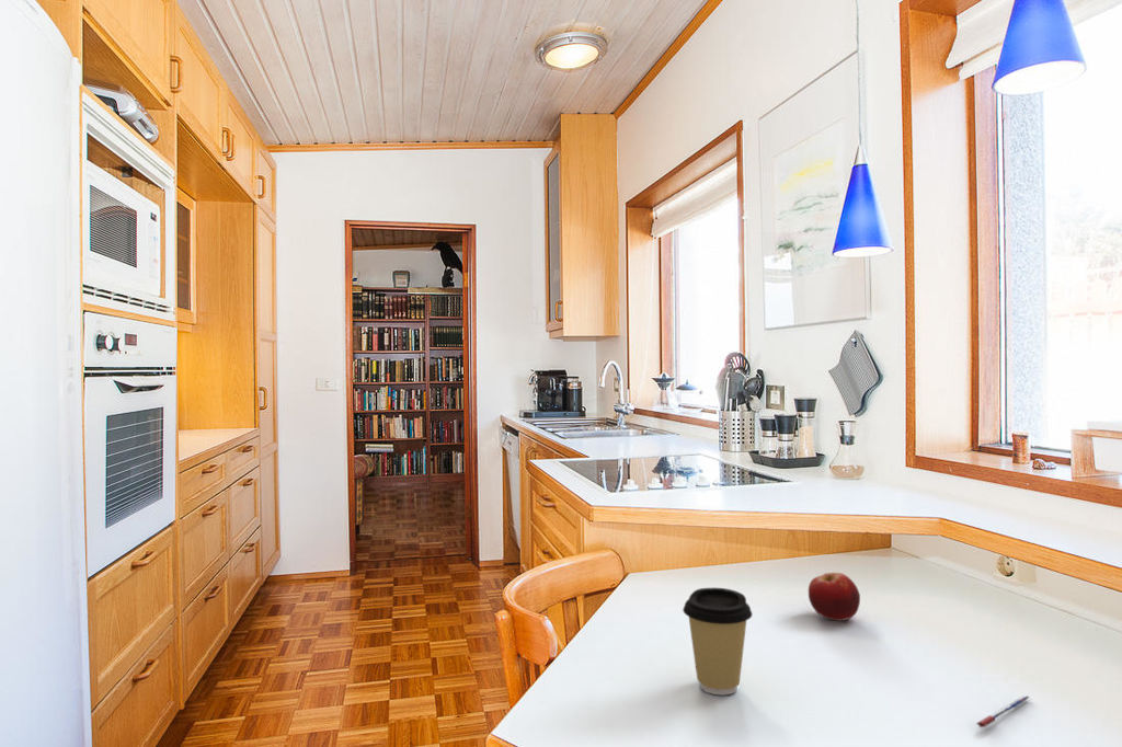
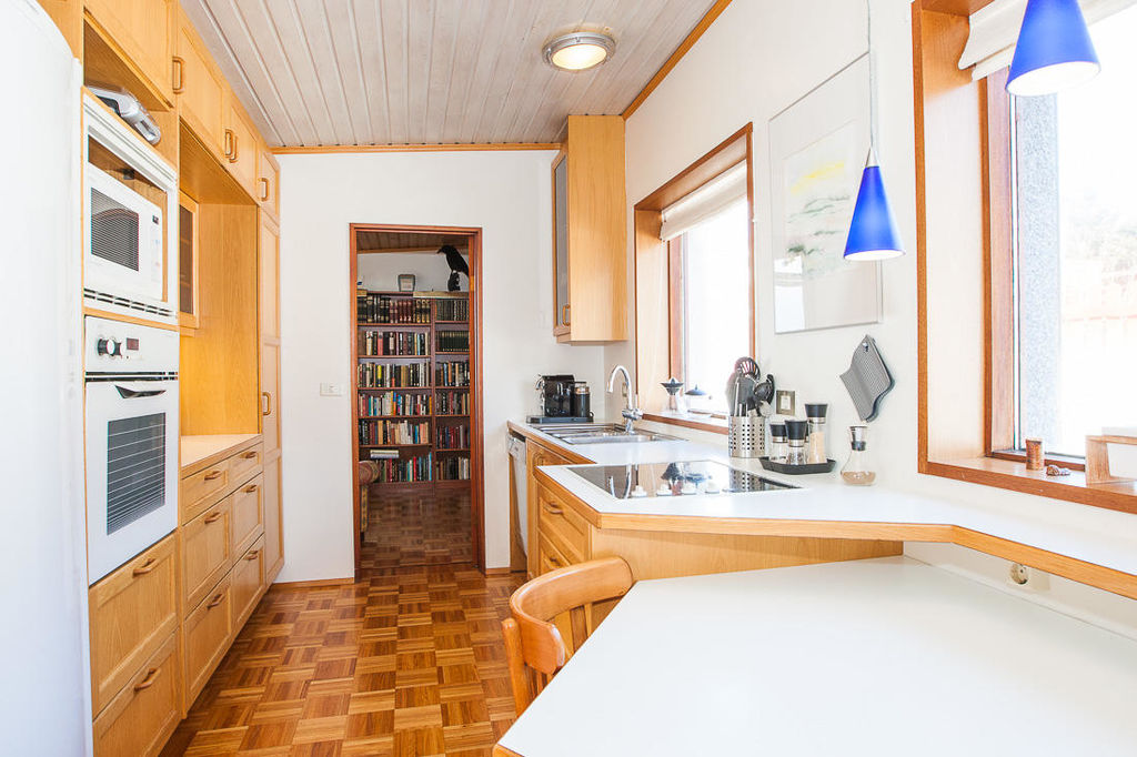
- coffee cup (717, 641)
- pen (1005, 709)
- fruit (834, 595)
